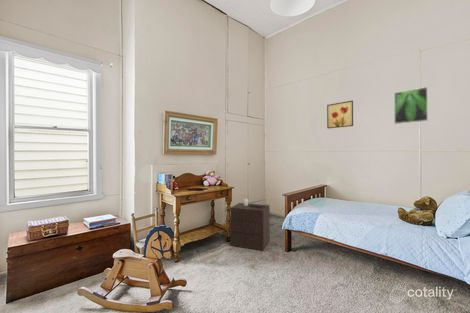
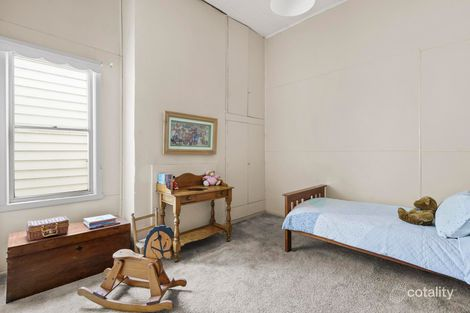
- nightstand (250, 221)
- wall art (339, 115)
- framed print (410, 106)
